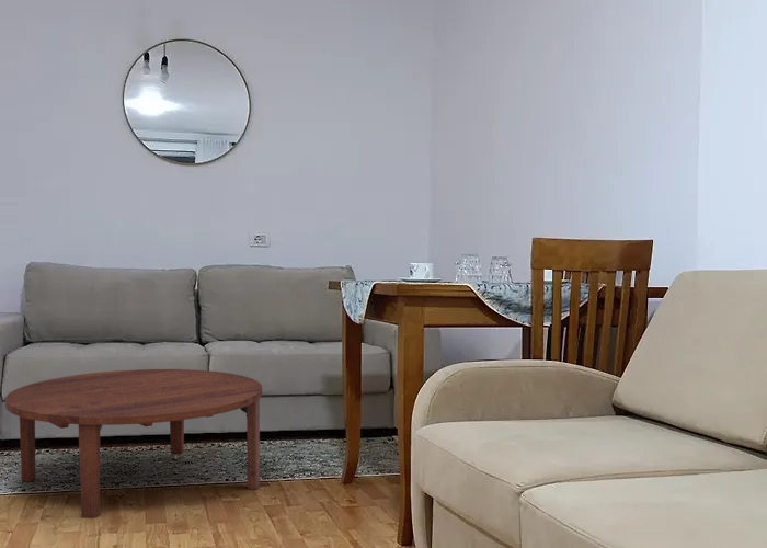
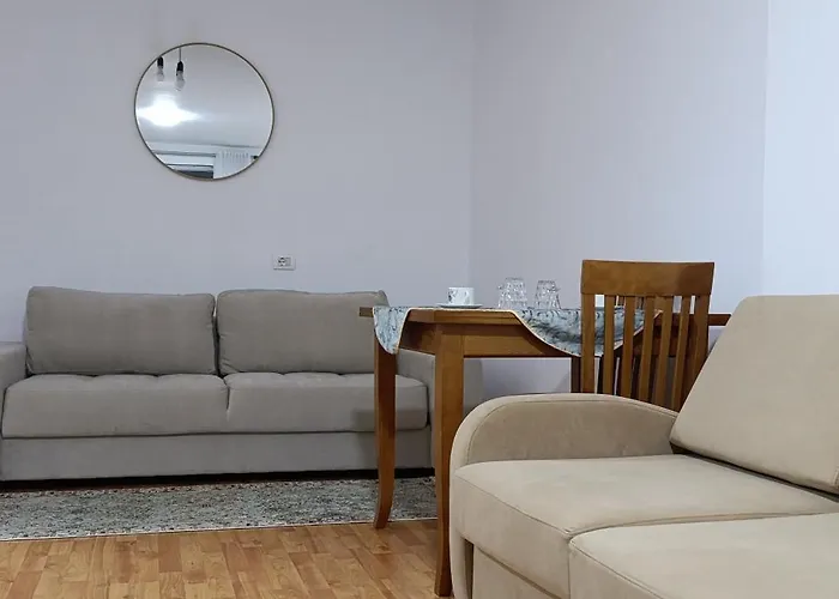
- coffee table (144, 425)
